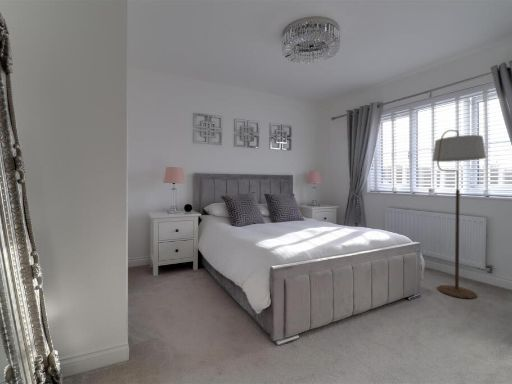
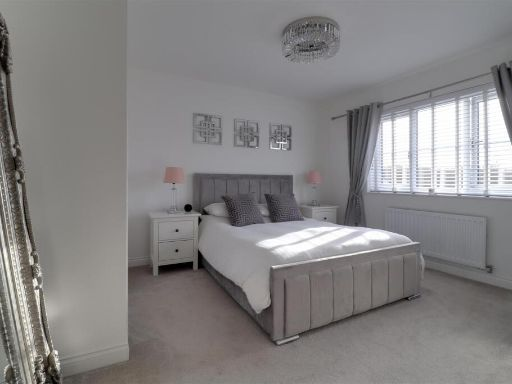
- floor lamp (456, 211)
